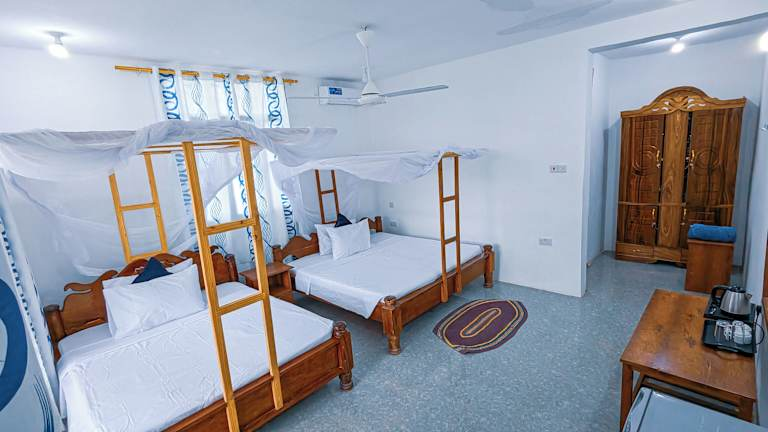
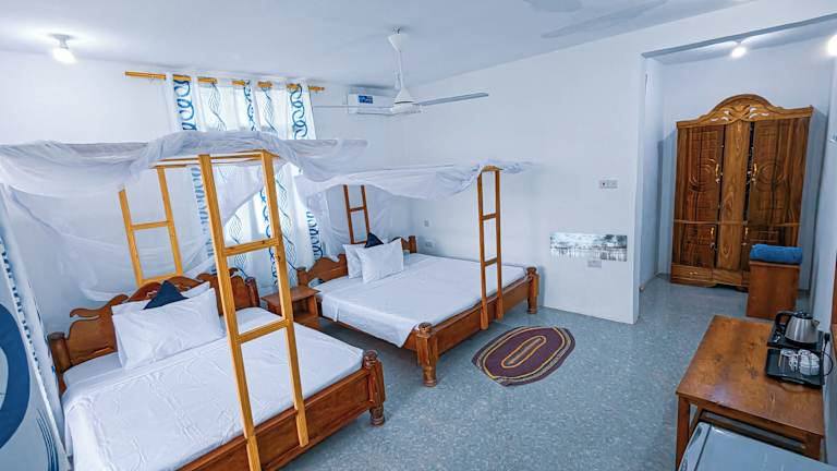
+ wall art (586, 245)
